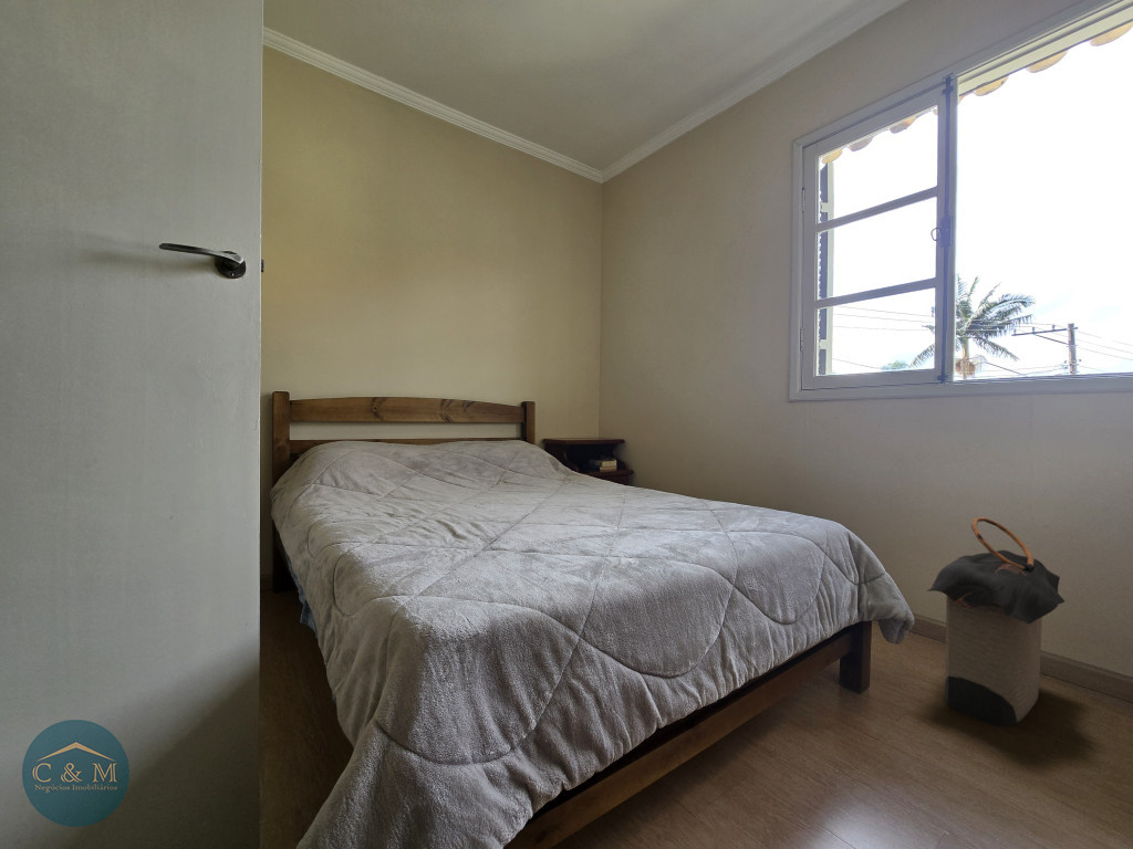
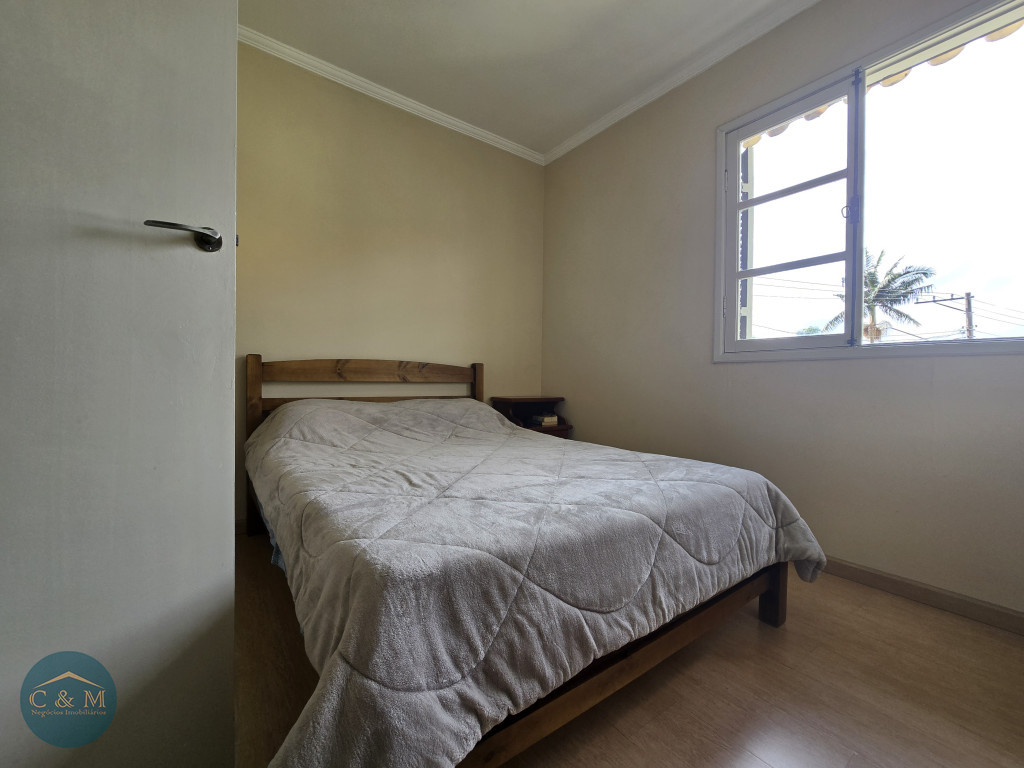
- laundry hamper (998, 611)
